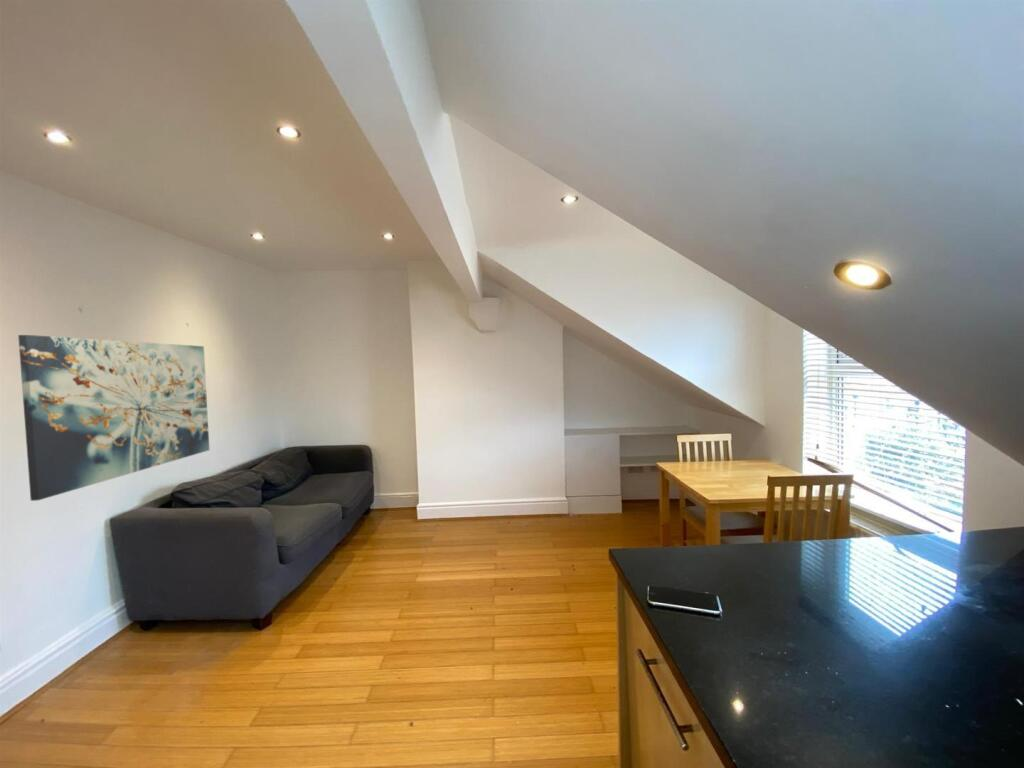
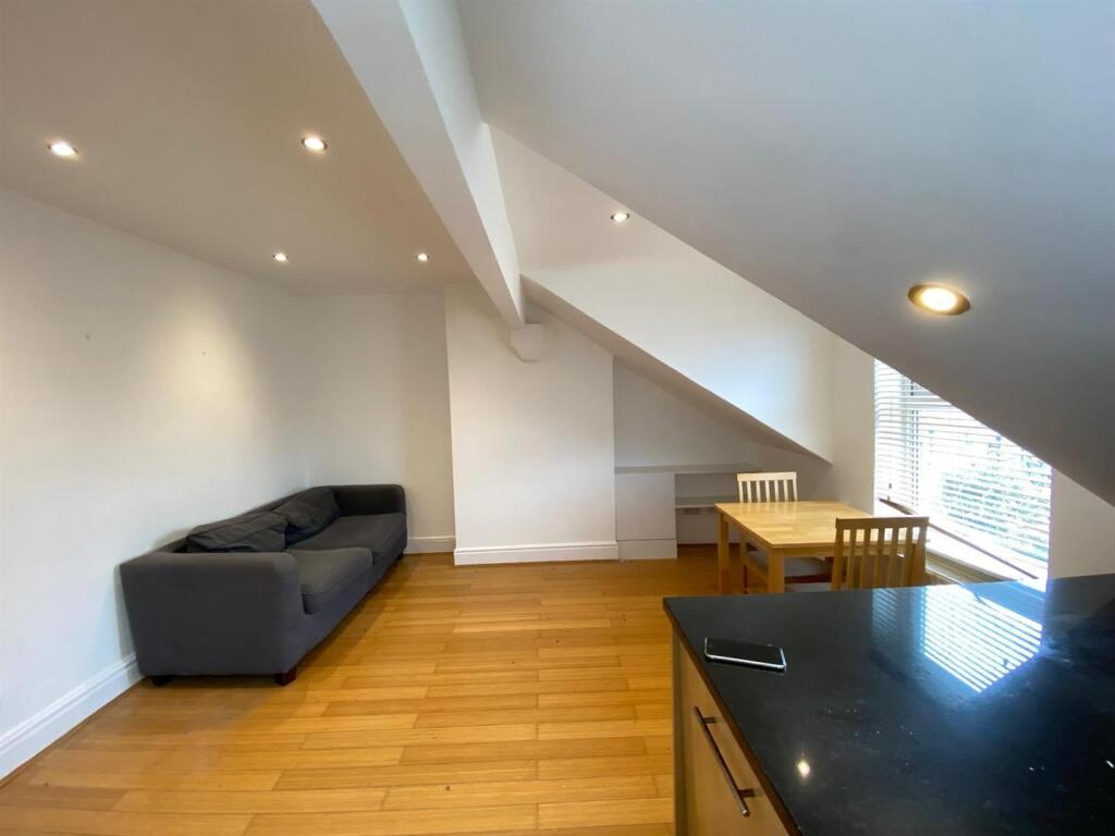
- wall art (136, 406)
